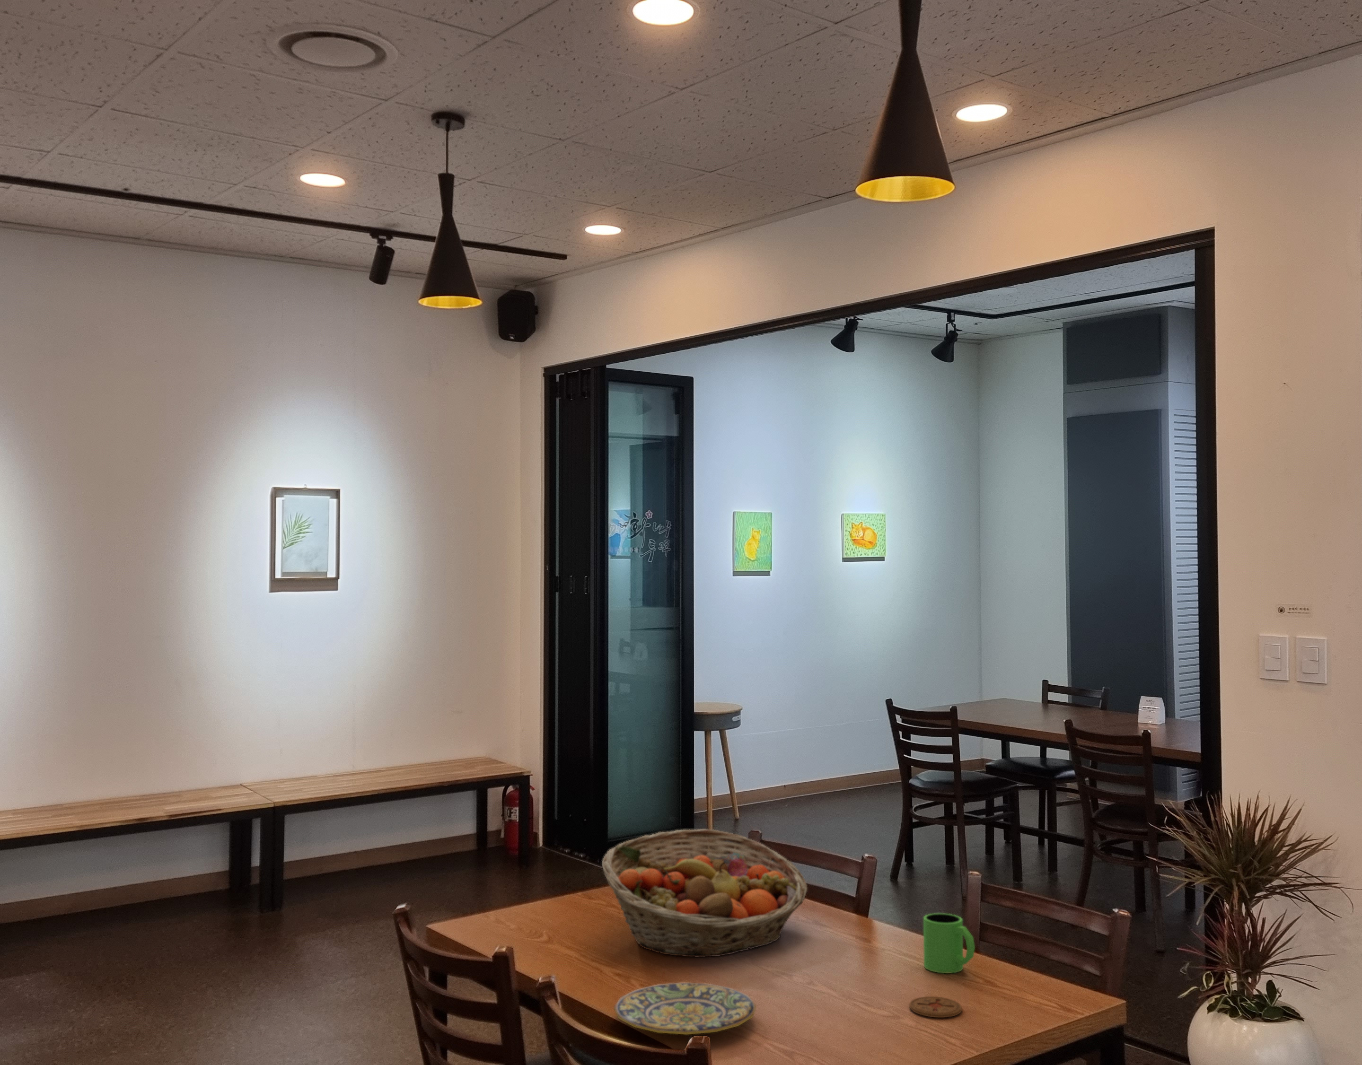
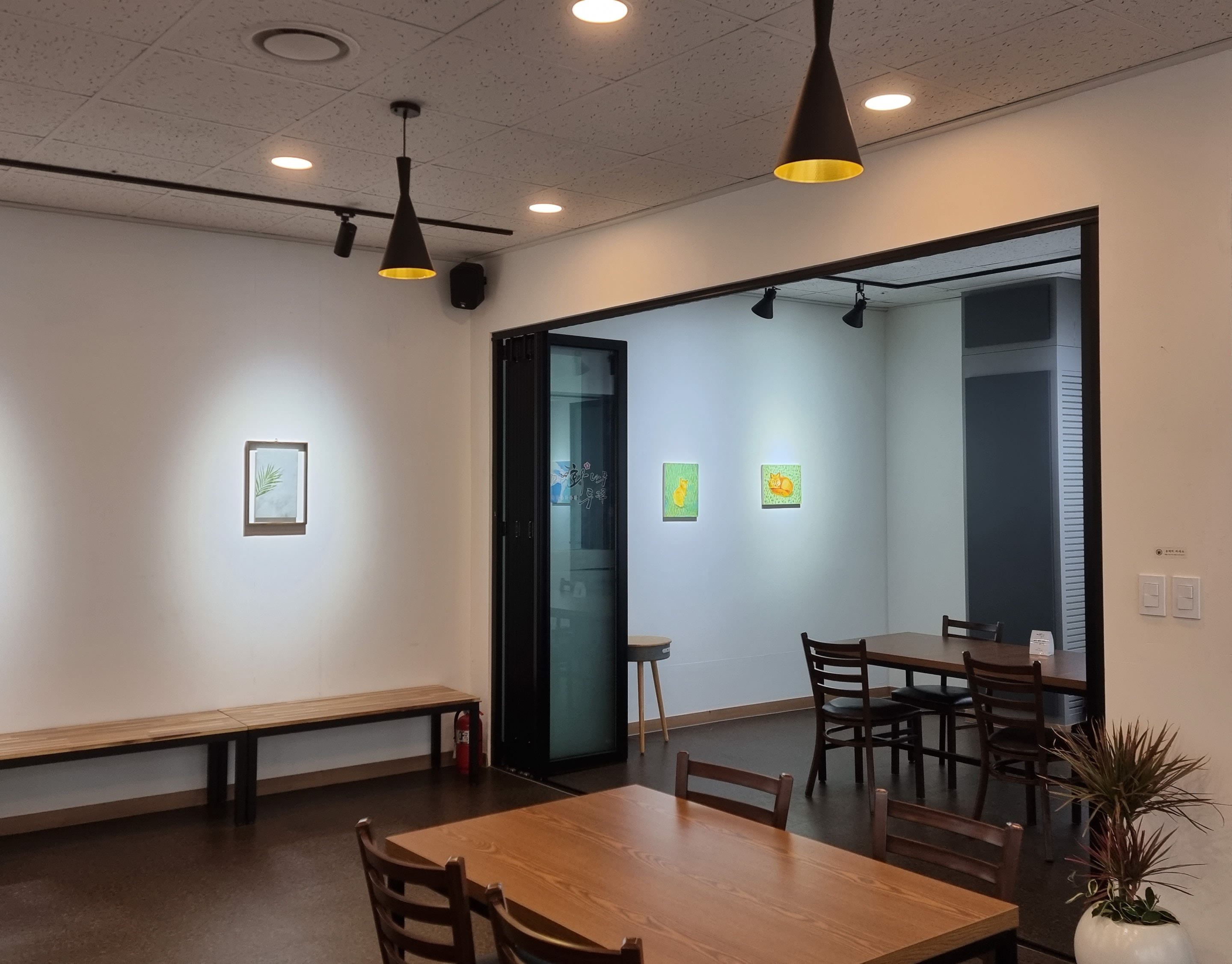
- mug (950, 945)
- plate (685, 1013)
- coaster (935, 1006)
- fruit basket (704, 890)
